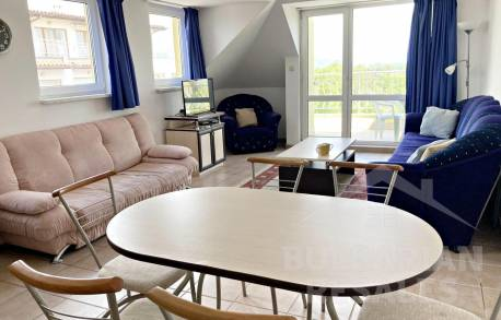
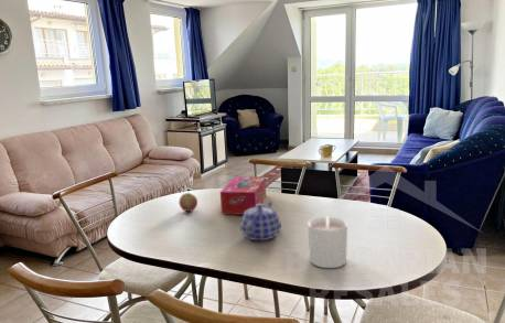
+ teapot (260, 219)
+ tissue box (245, 194)
+ candle (327, 238)
+ fruit (187, 202)
